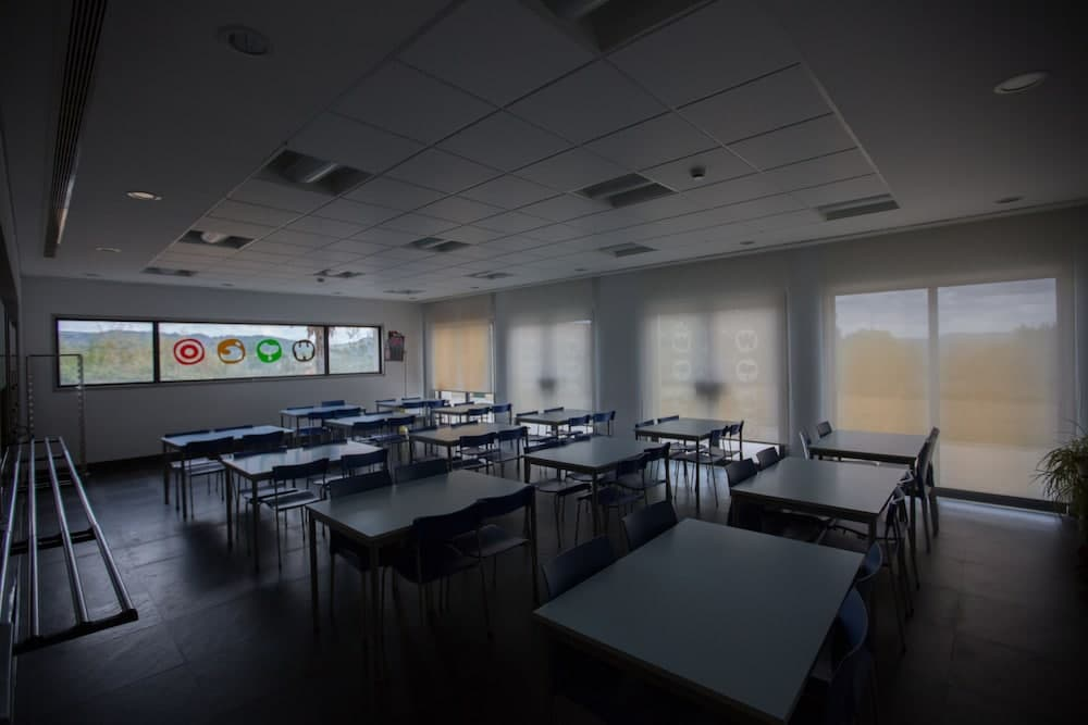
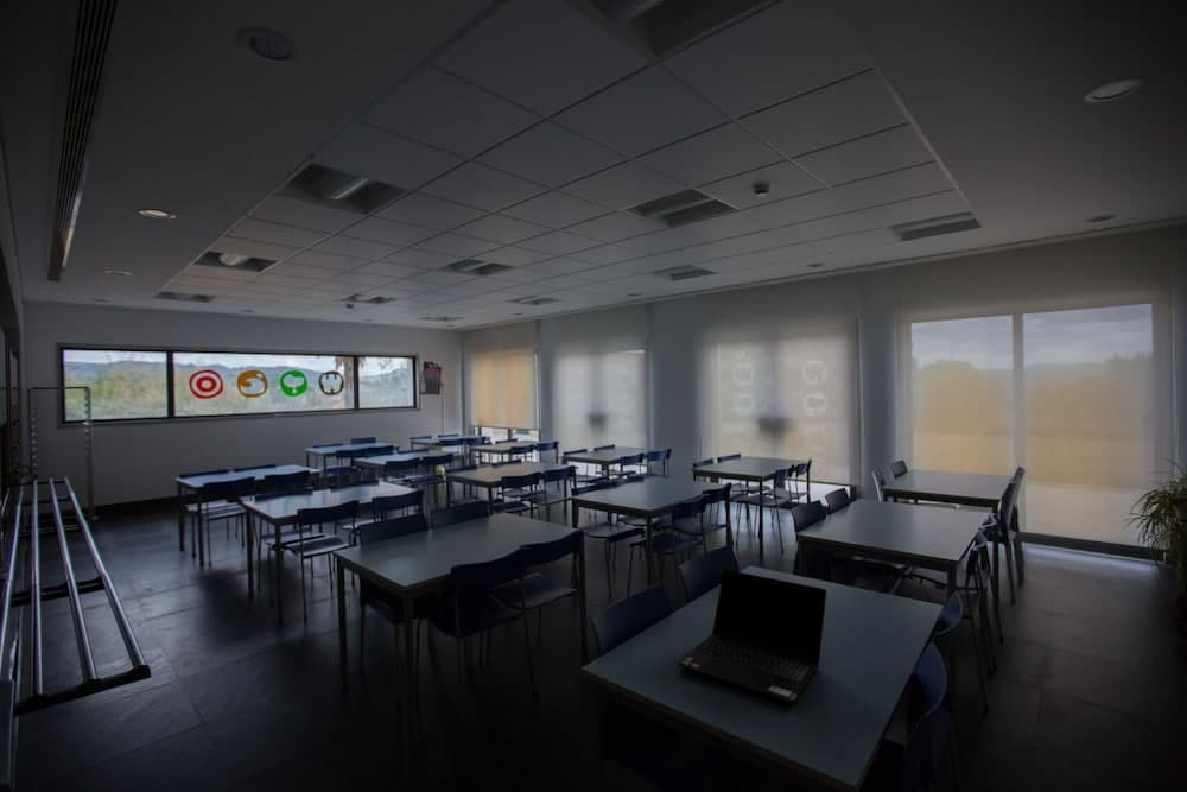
+ laptop computer (753, 628)
